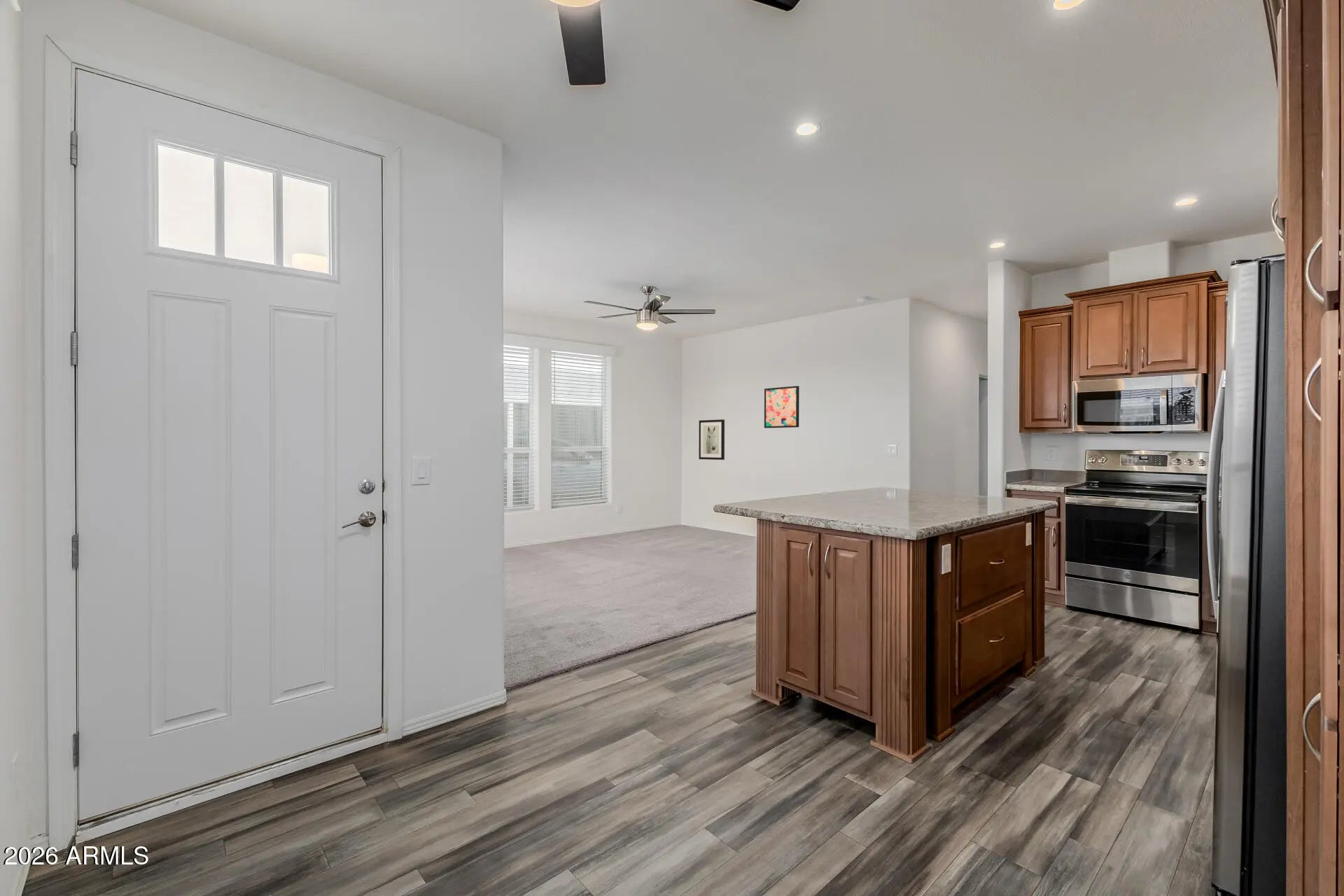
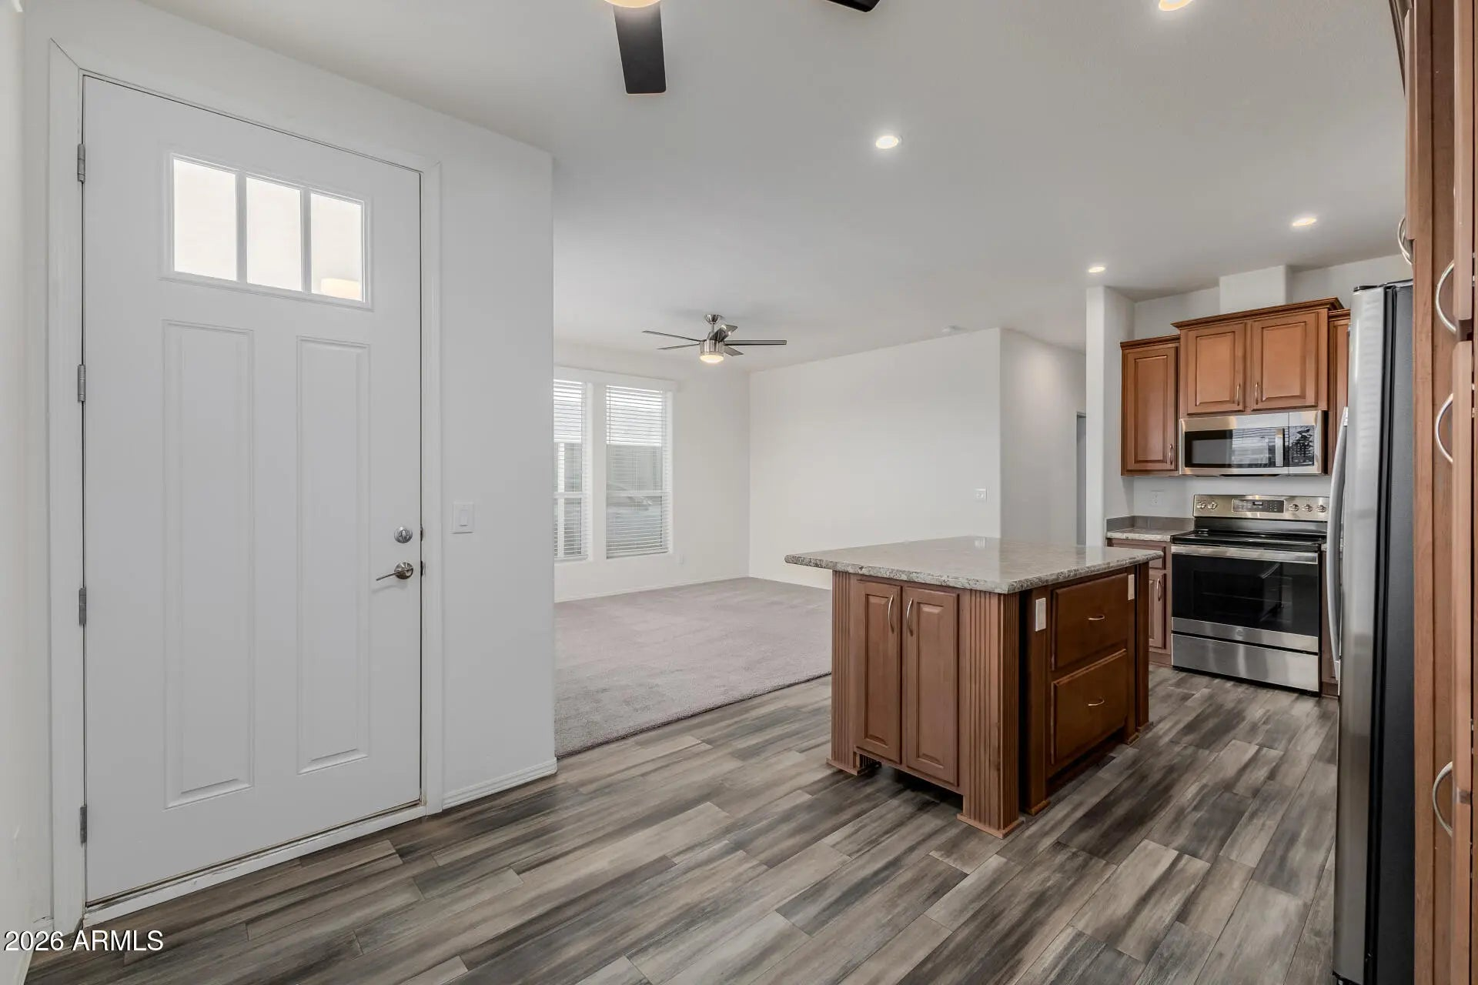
- wall art (711, 440)
- wall art (781, 407)
